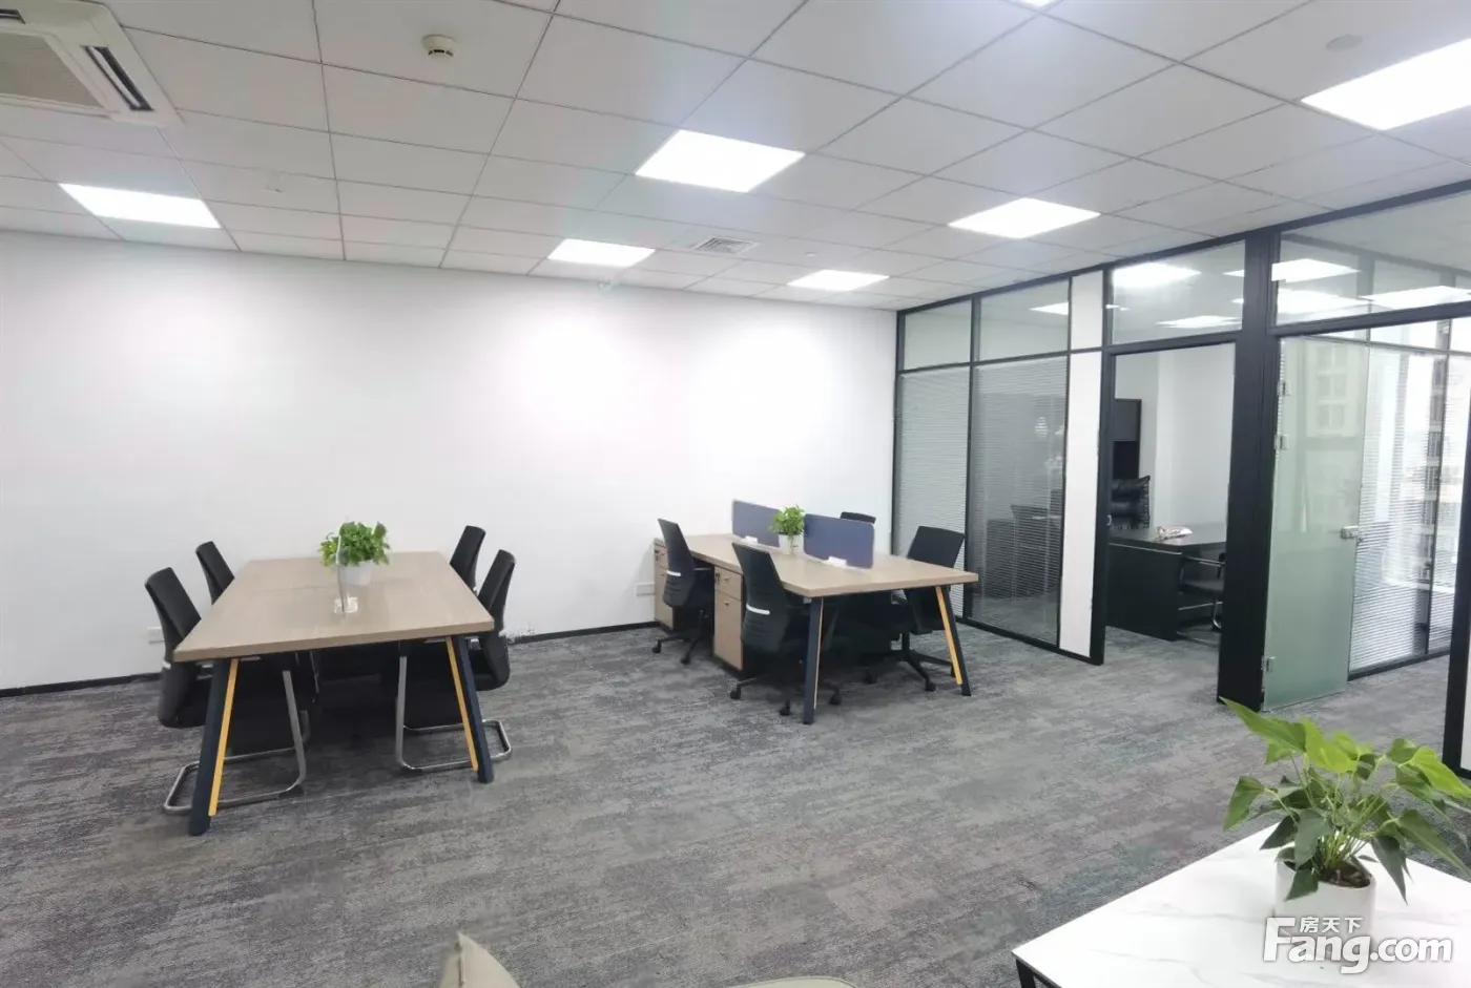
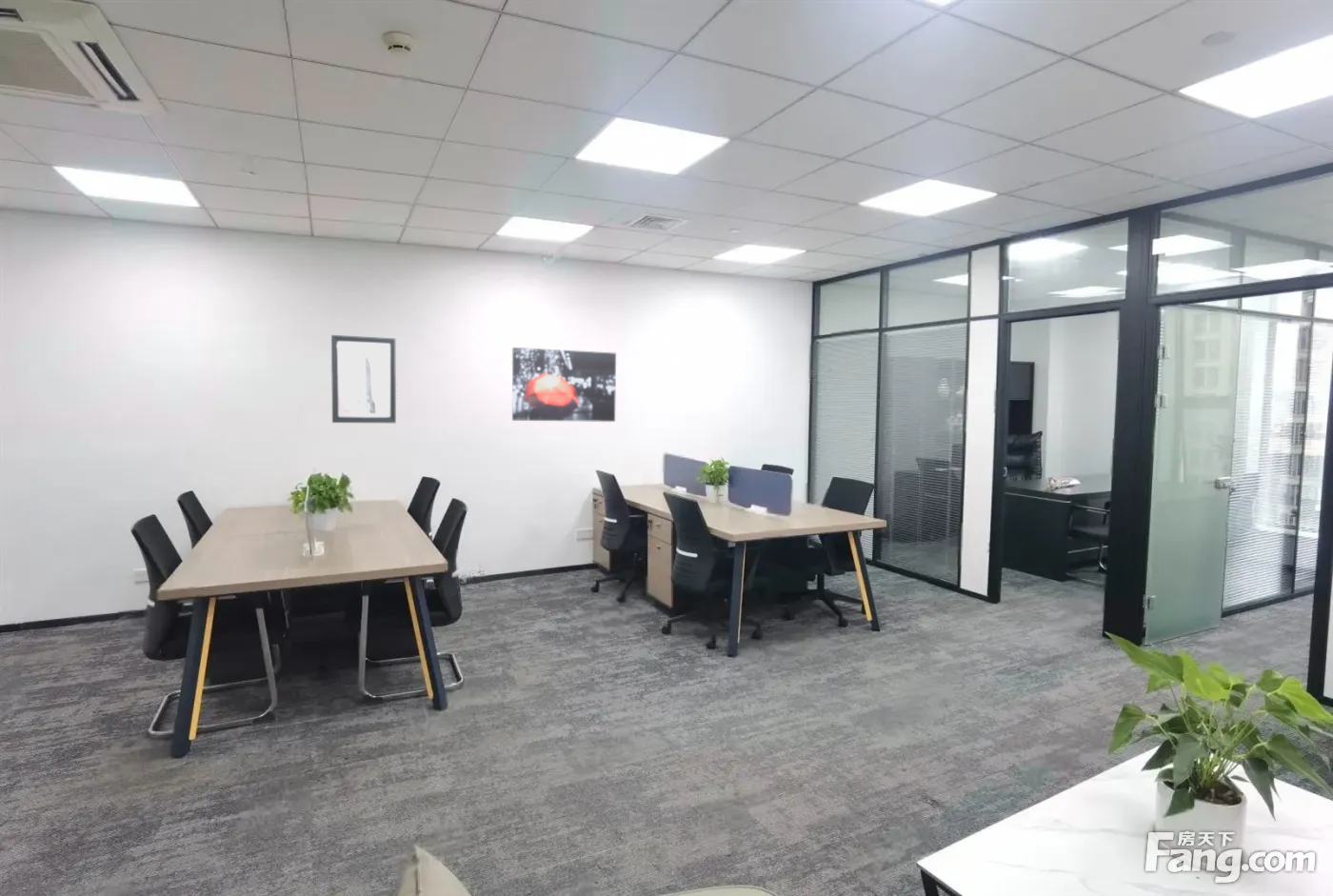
+ wall art (566, 386)
+ wall art (364, 380)
